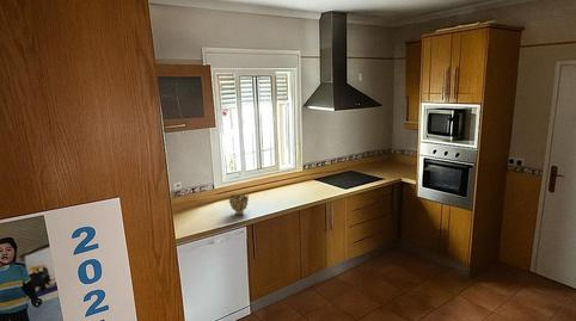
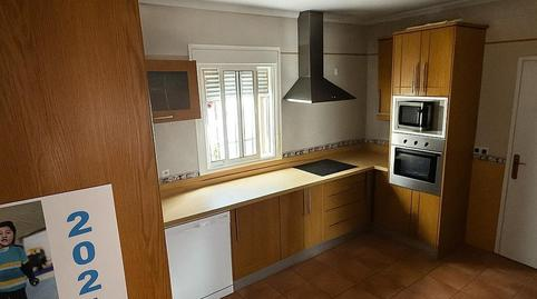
- decorative bowl (239, 204)
